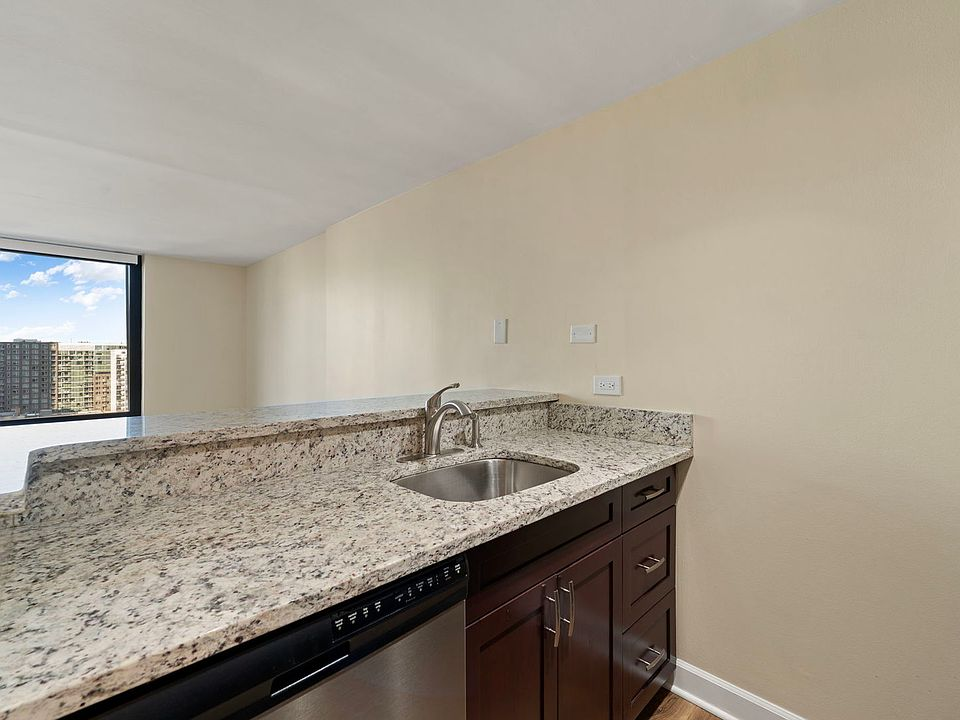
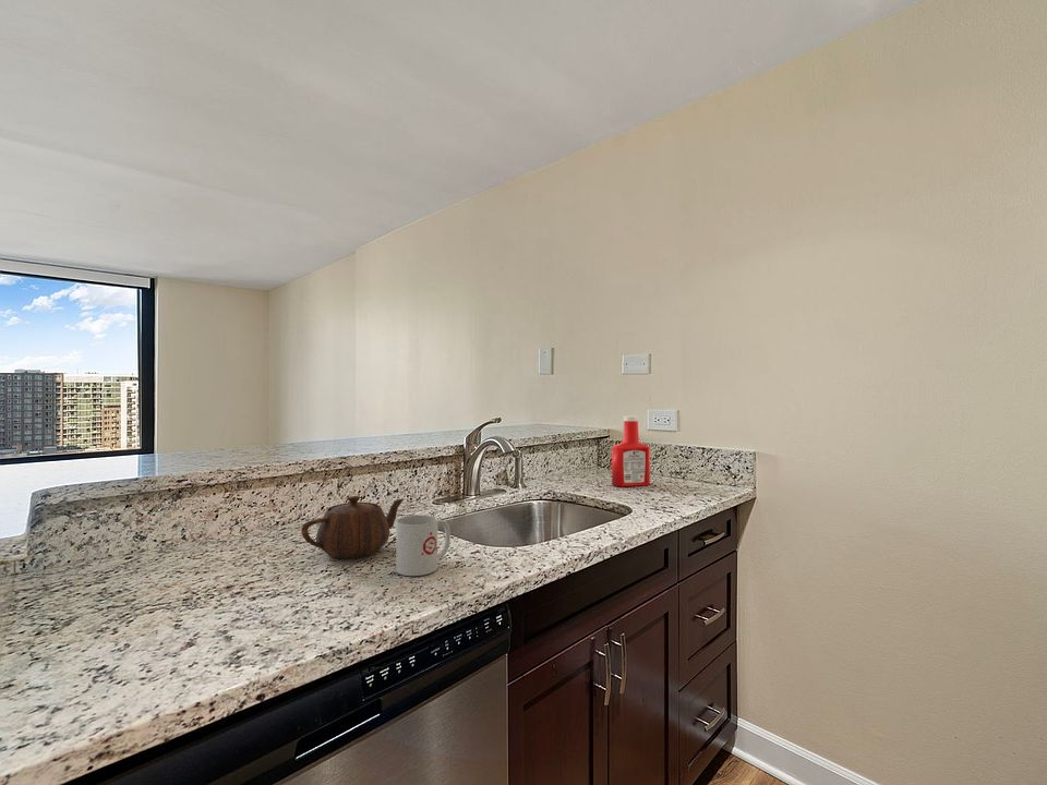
+ mug (424, 542)
+ soap bottle (630, 450)
+ teapot (357, 522)
